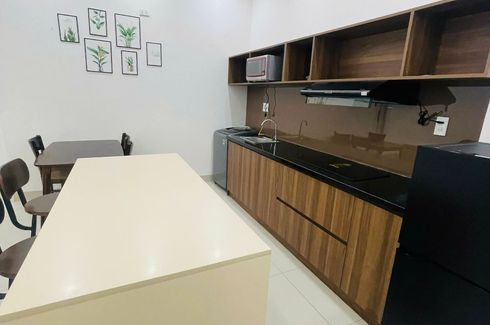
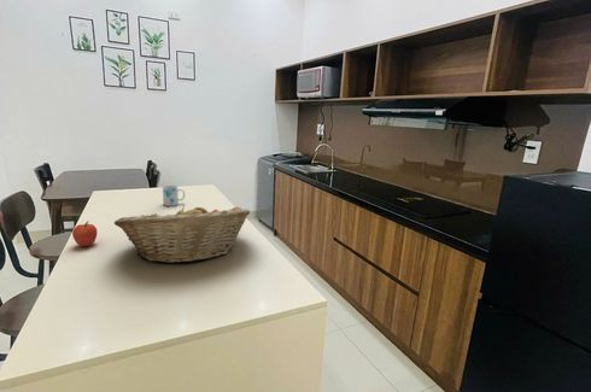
+ fruit basket (187, 226)
+ apple (84, 233)
+ mug (174, 195)
